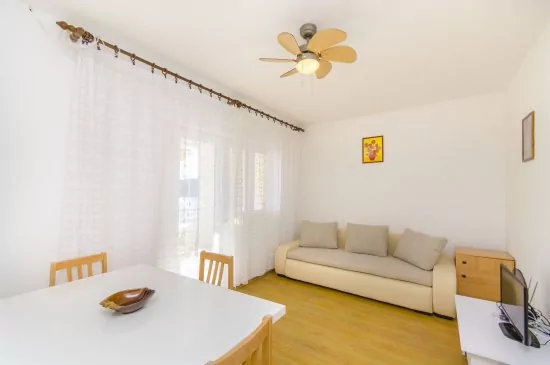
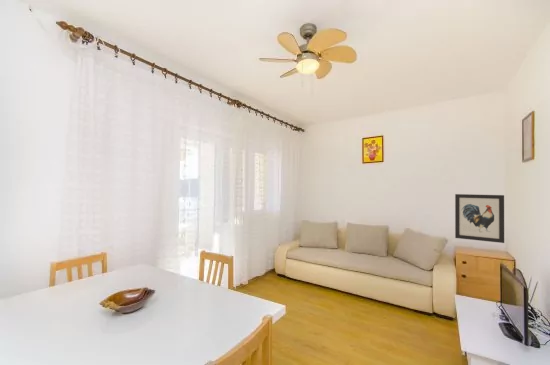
+ wall art (478, 217)
